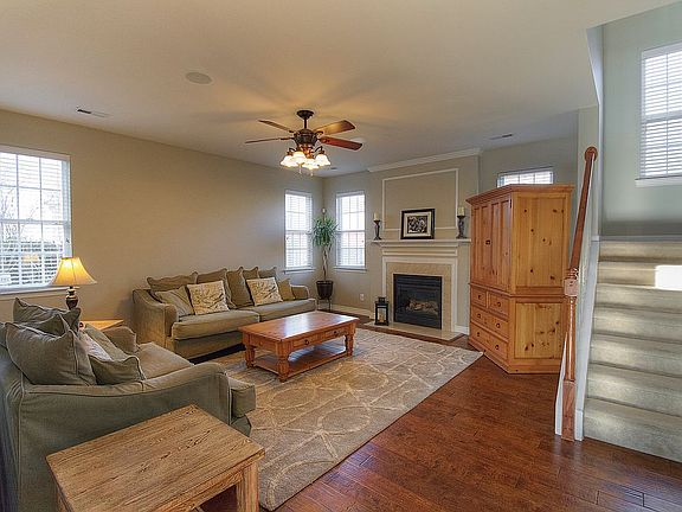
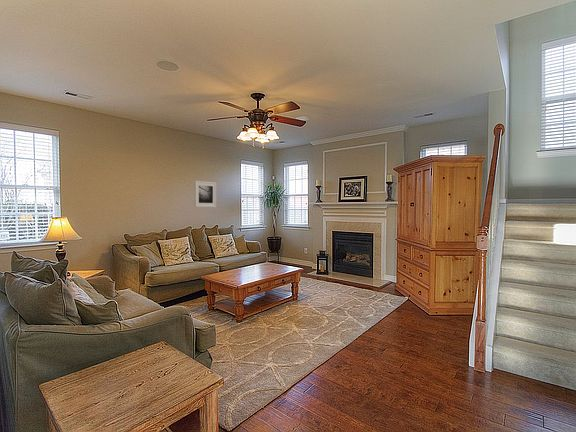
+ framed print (205, 194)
